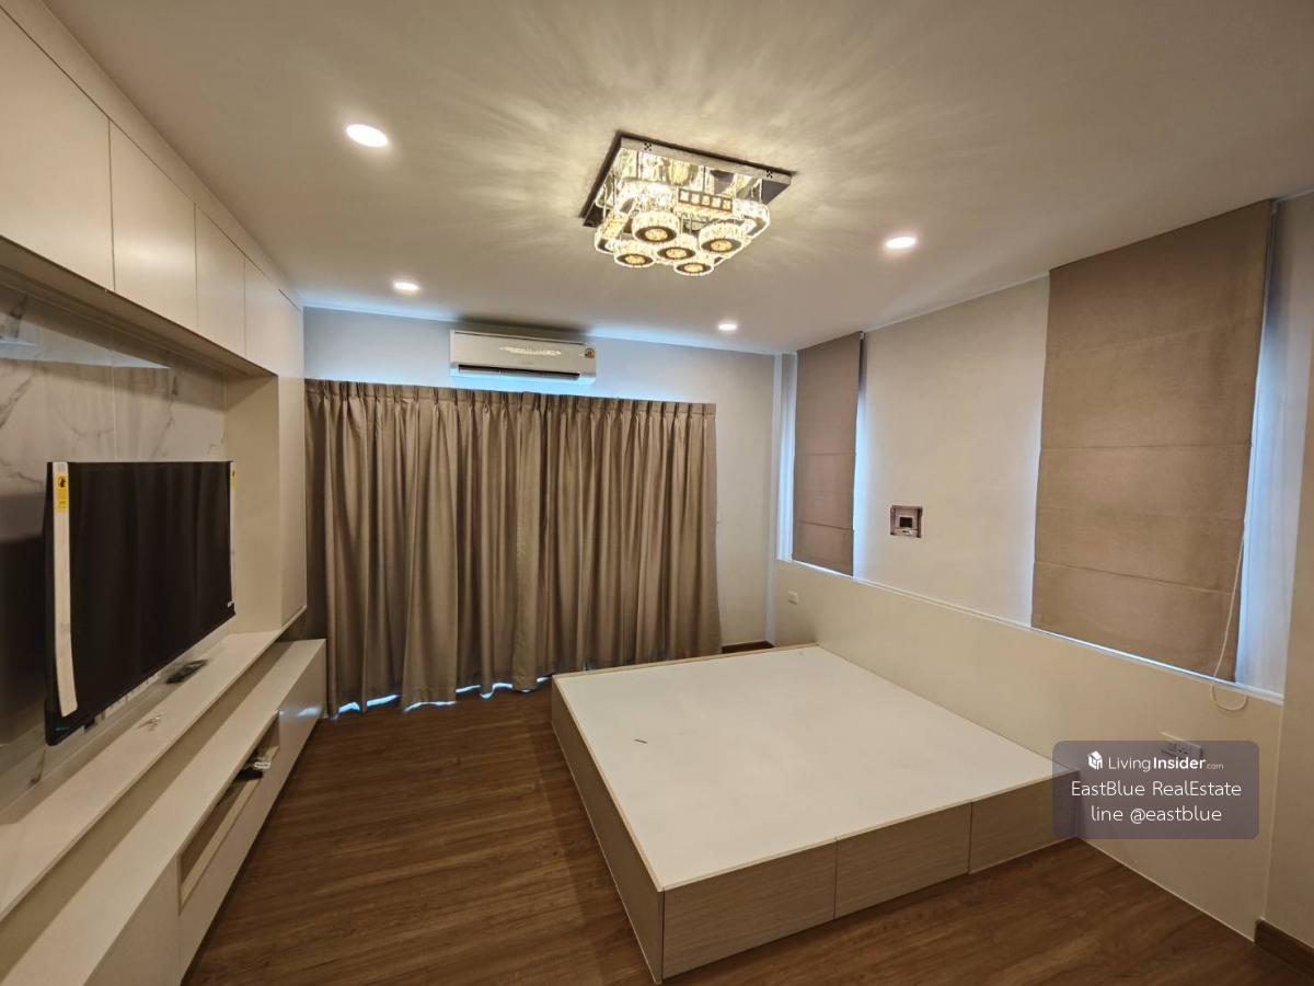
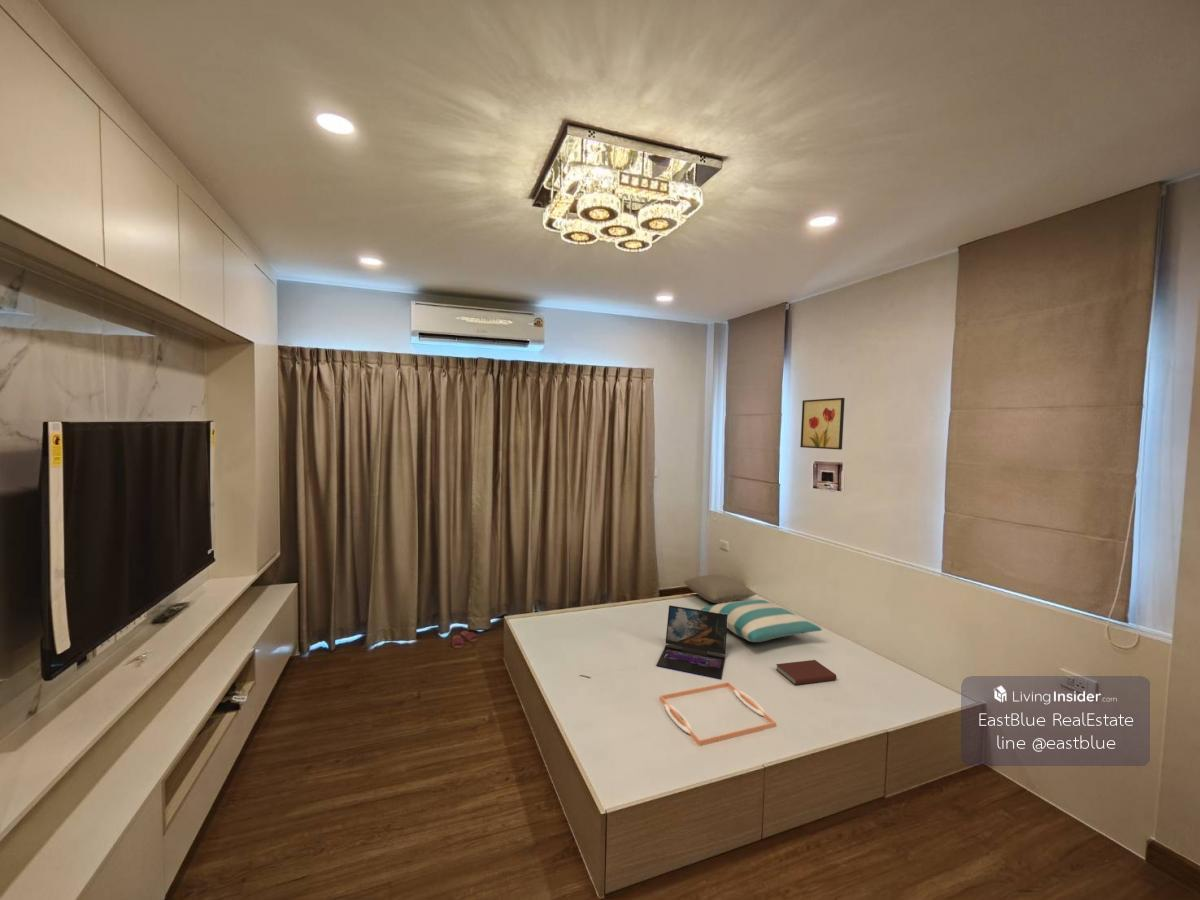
+ book (805, 672)
+ serving tray (713, 689)
+ pillow (758, 619)
+ slippers (464, 636)
+ wall art (822, 423)
+ pillow (718, 588)
+ laptop (693, 640)
